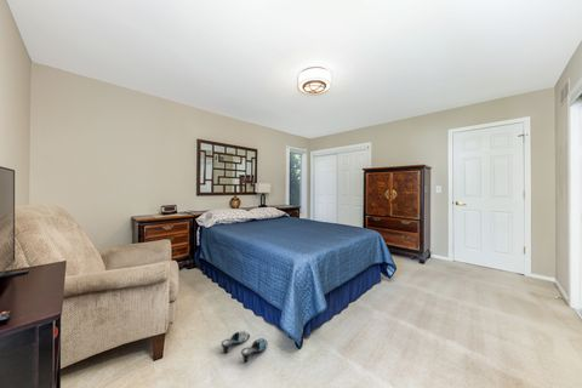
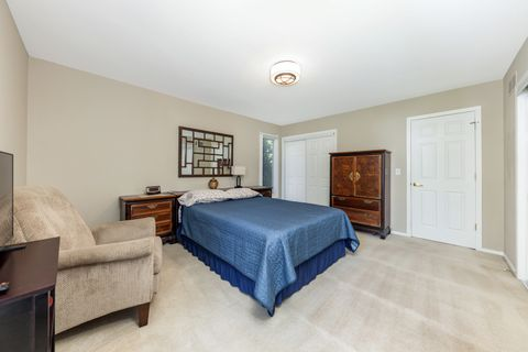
- slippers (244, 341)
